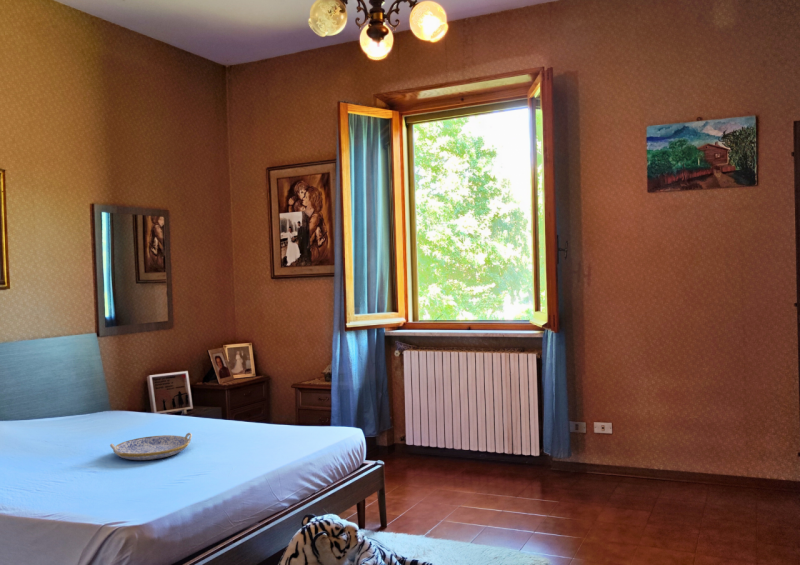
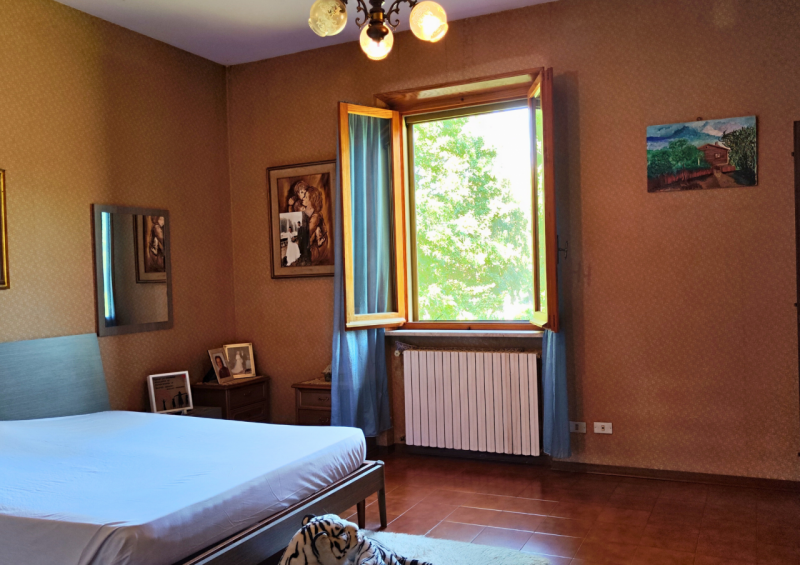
- serving tray (152, 445)
